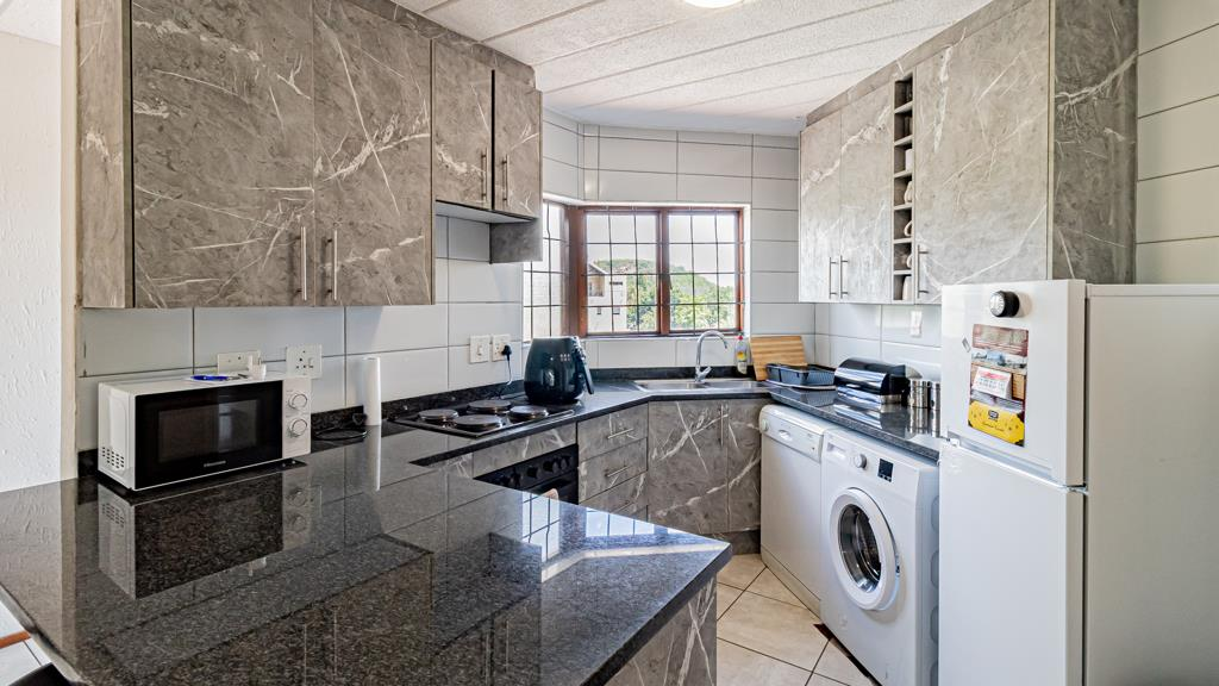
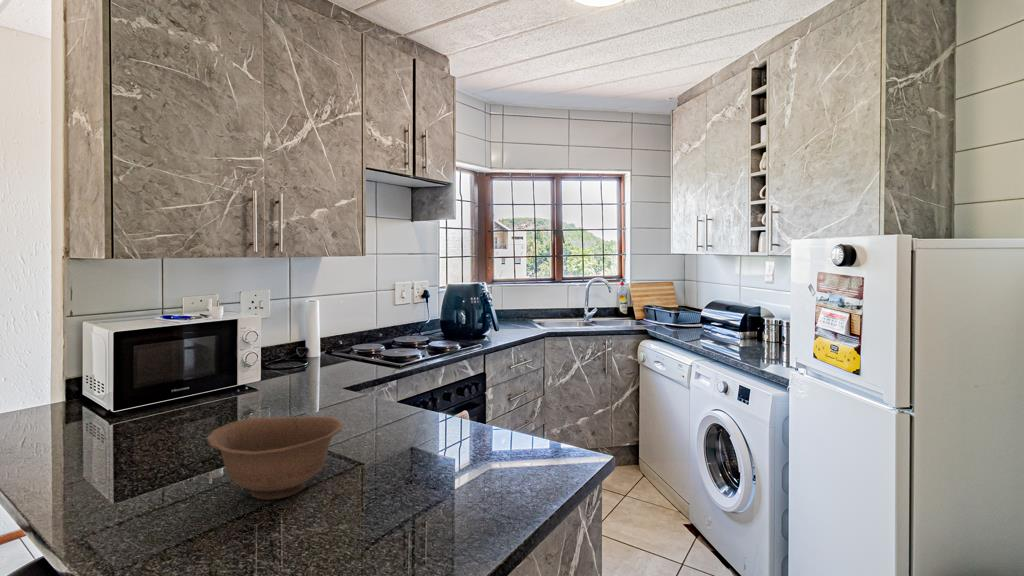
+ bowl (278, 458)
